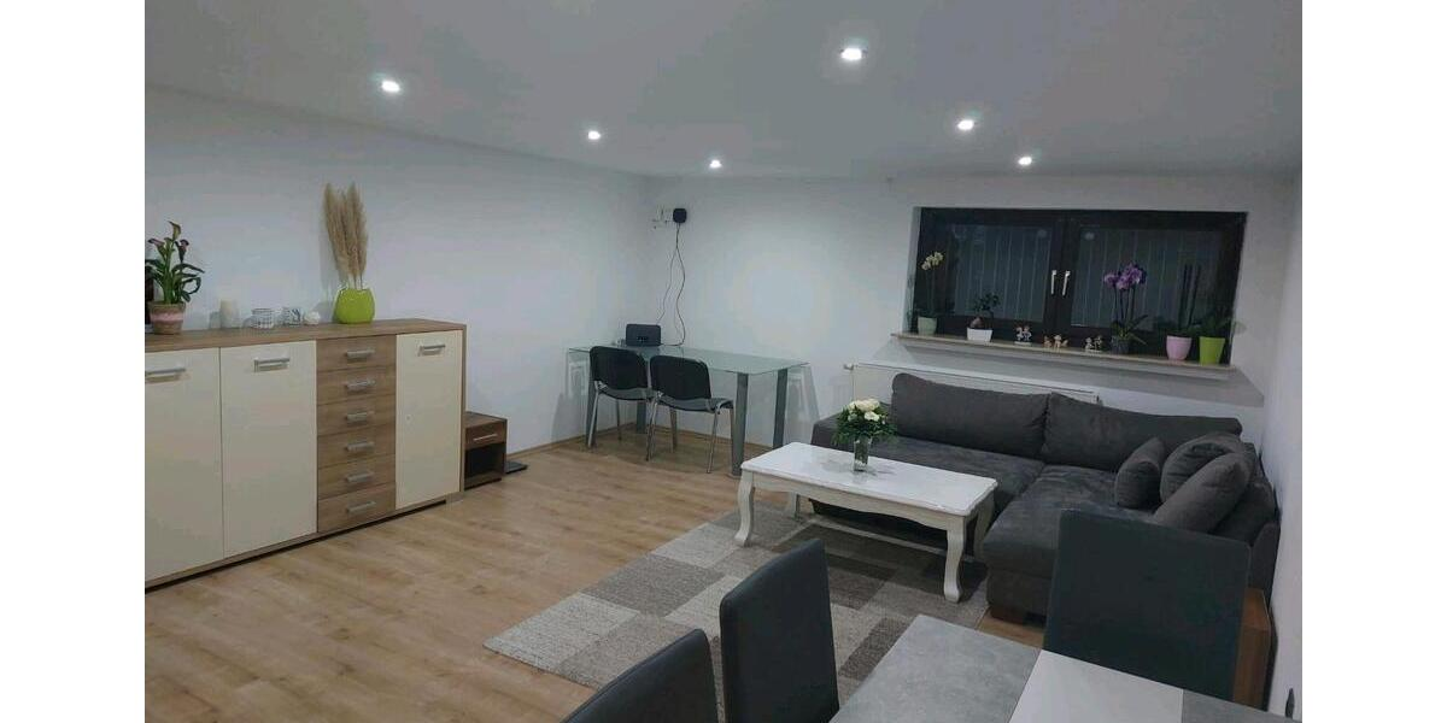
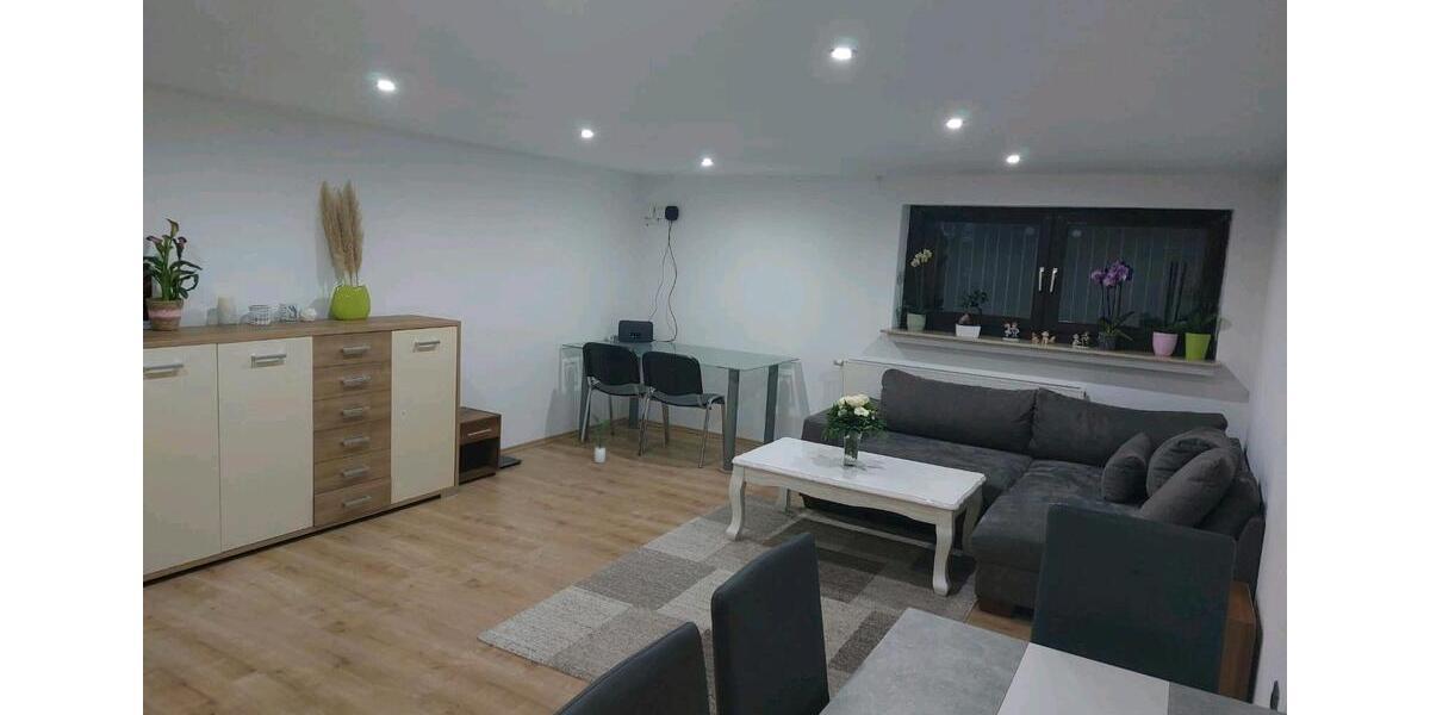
+ potted plant (601, 437)
